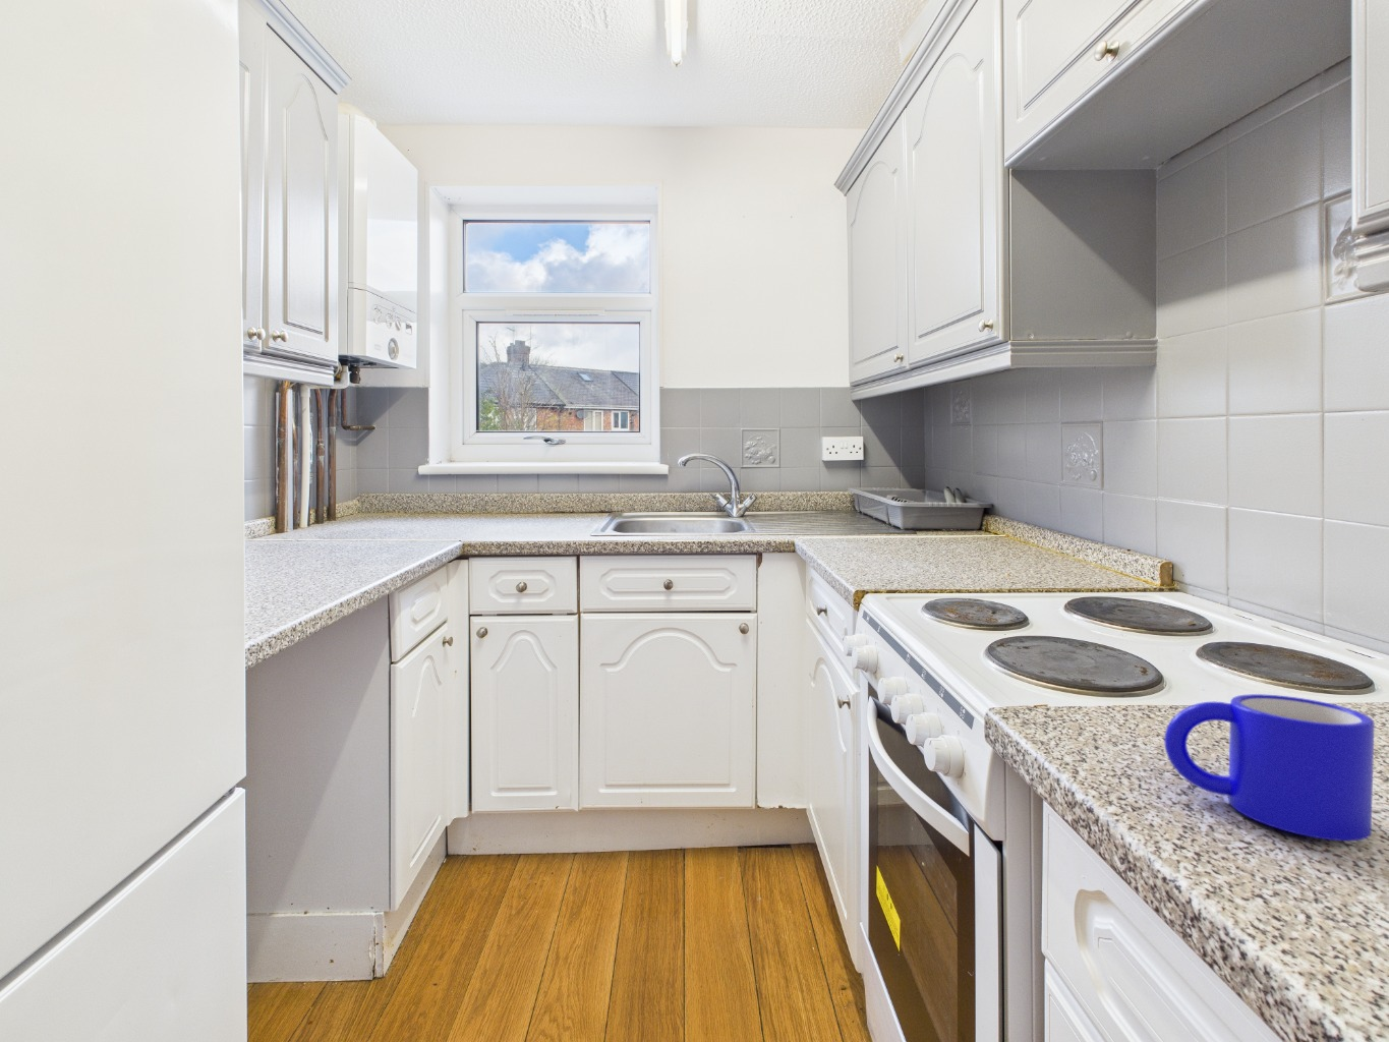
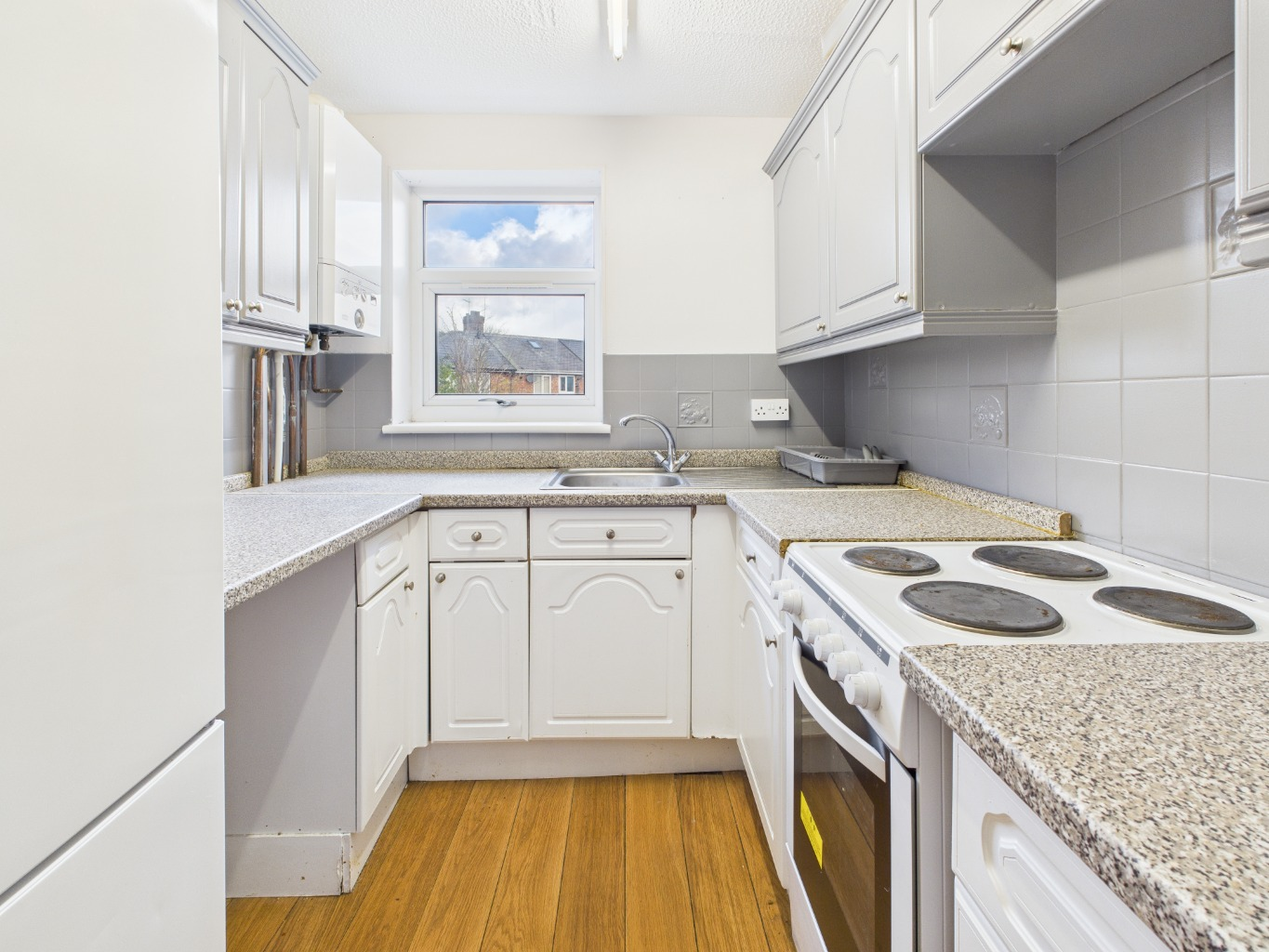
- mug (1261, 756)
